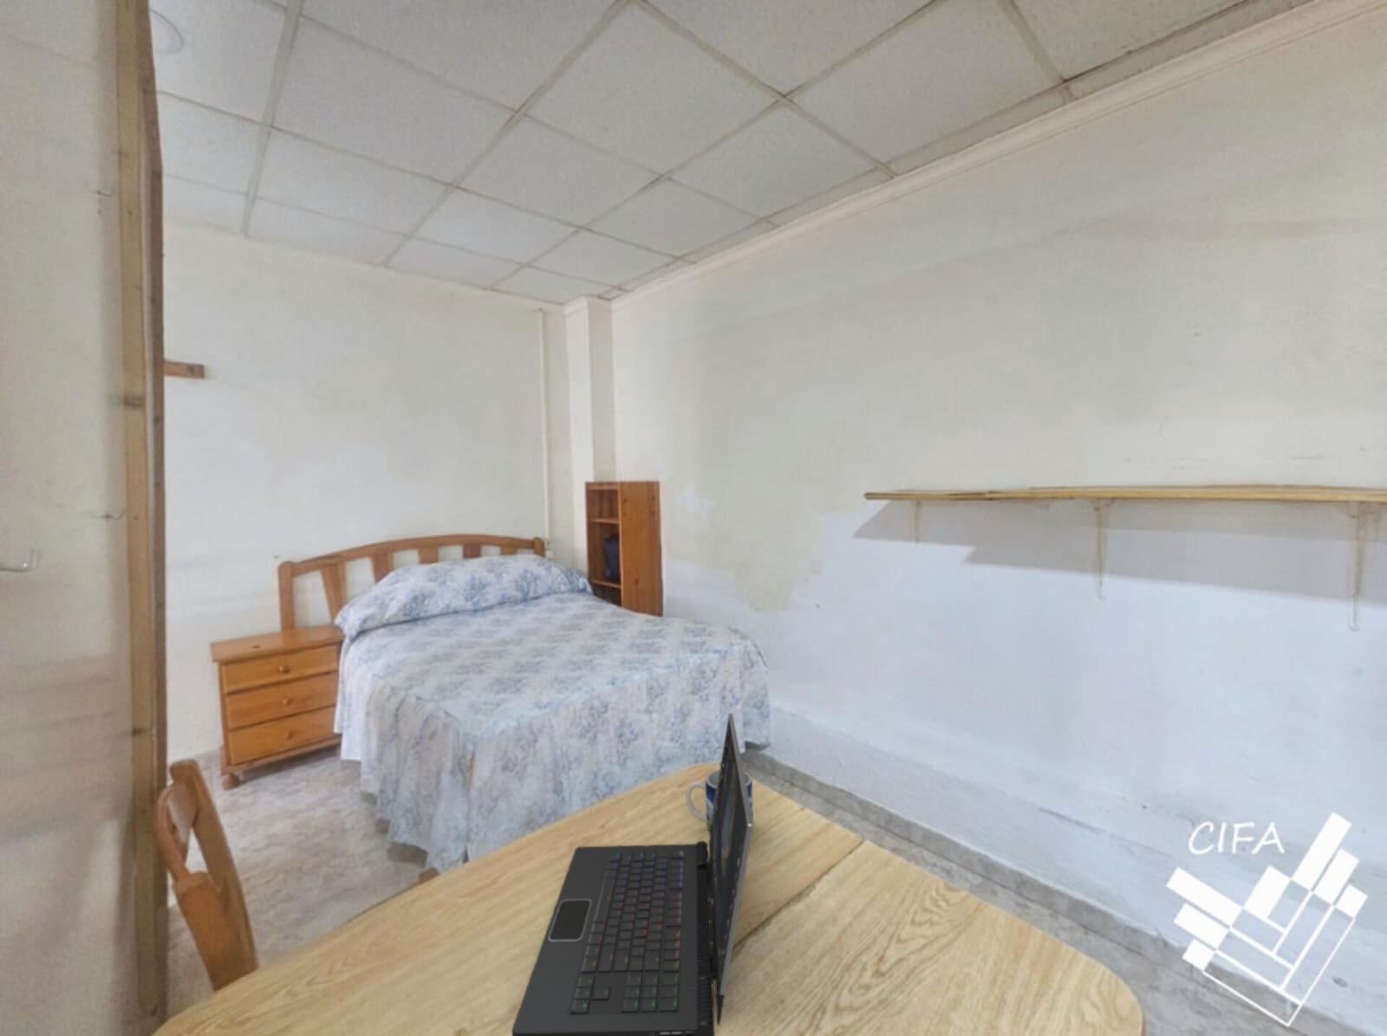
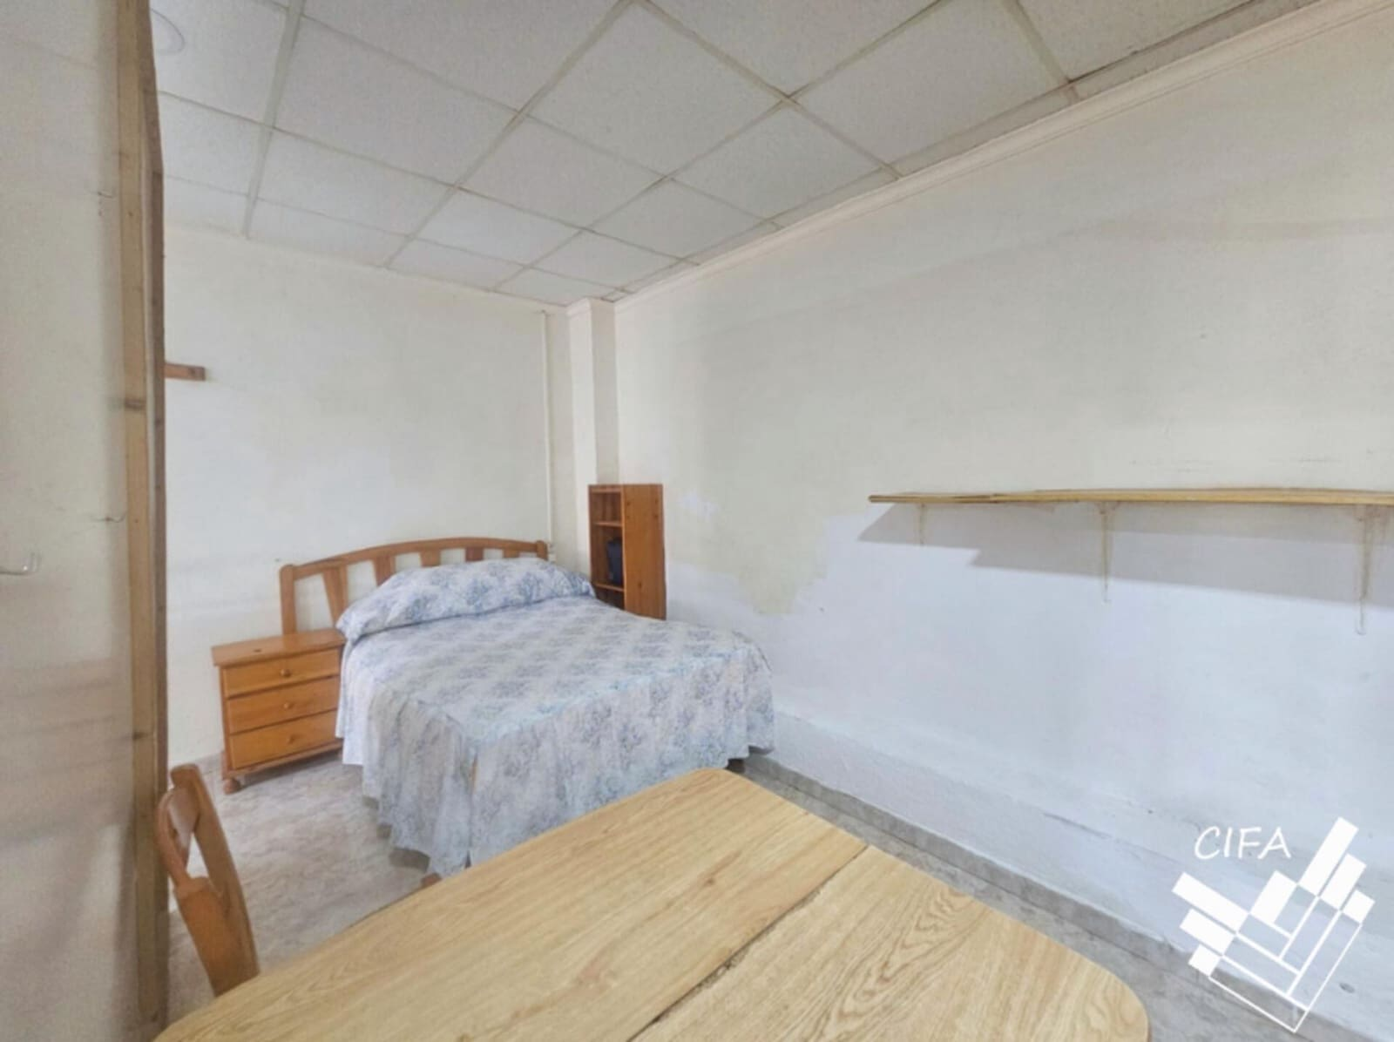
- mug (713, 801)
- laptop (645, 846)
